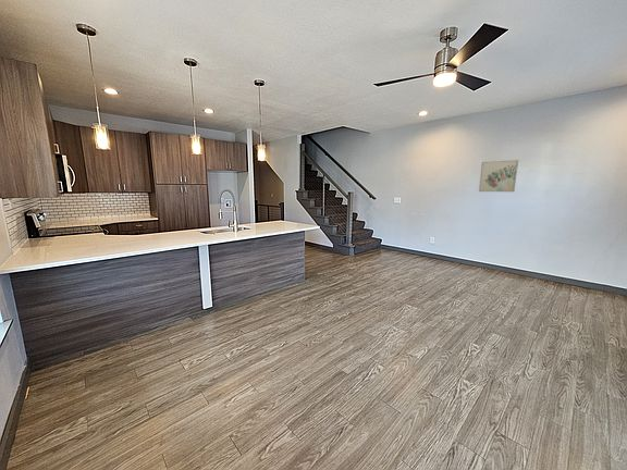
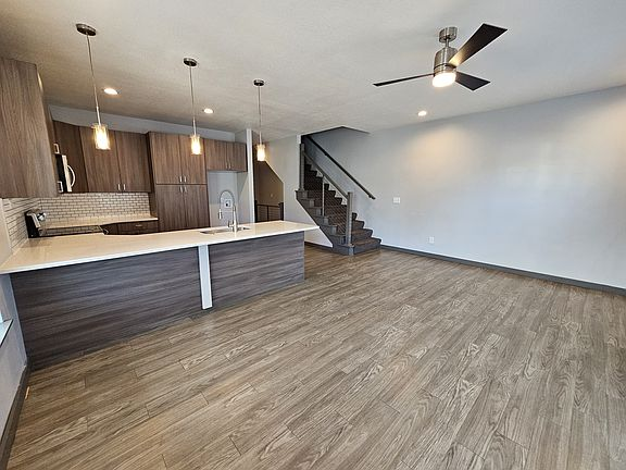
- wall art (497, 176)
